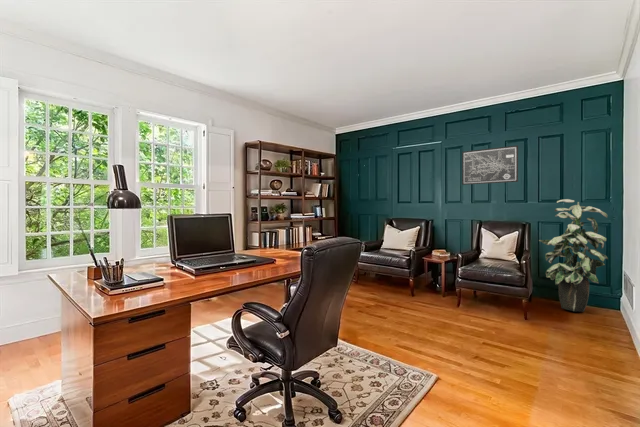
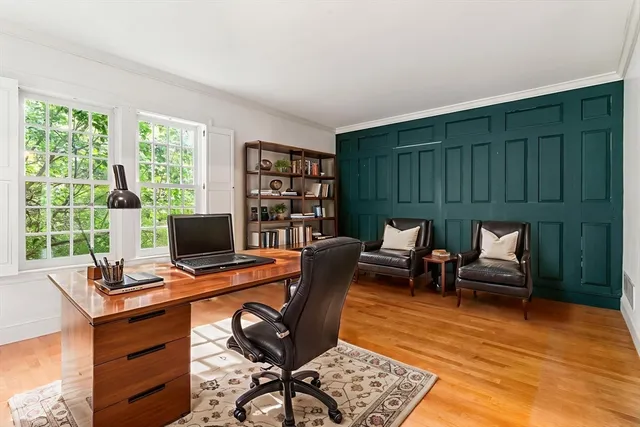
- wall art (488, 166)
- indoor plant (571, 254)
